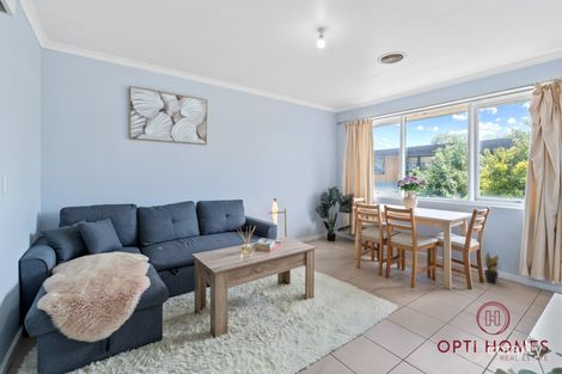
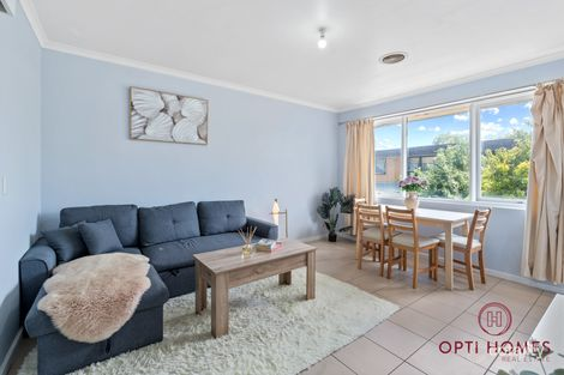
- potted plant (491, 266)
